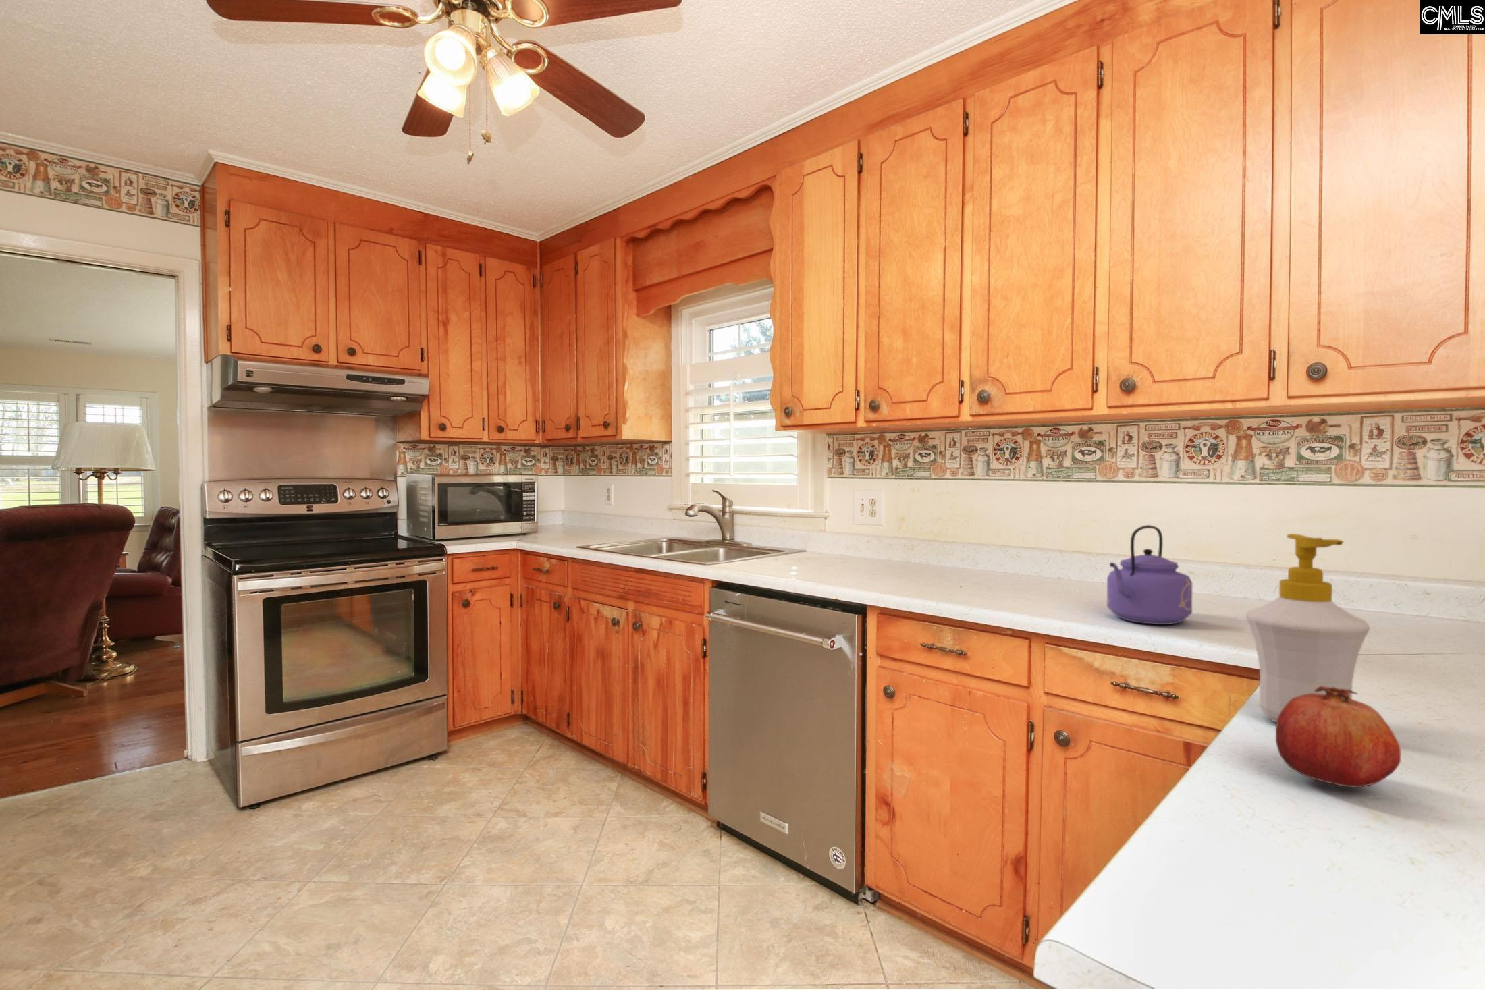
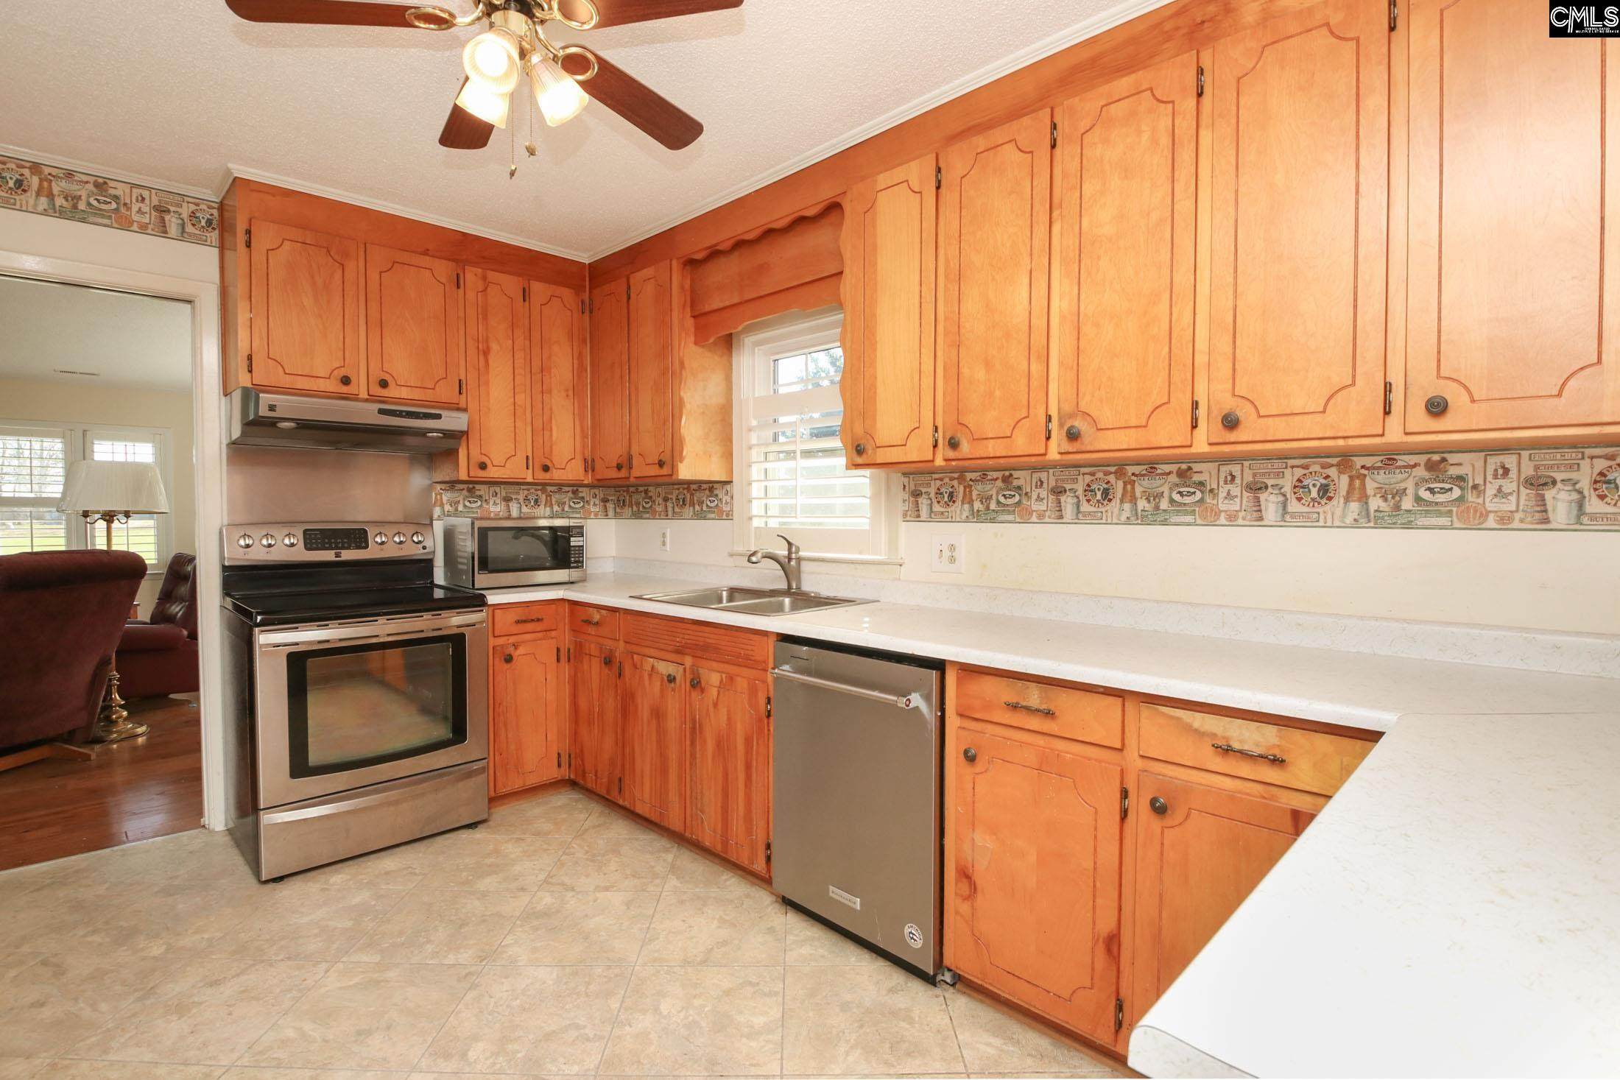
- fruit (1334, 736)
- soap bottle (1305, 629)
- kettle (1139, 573)
